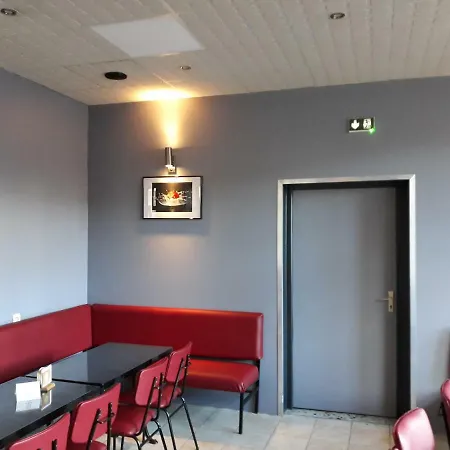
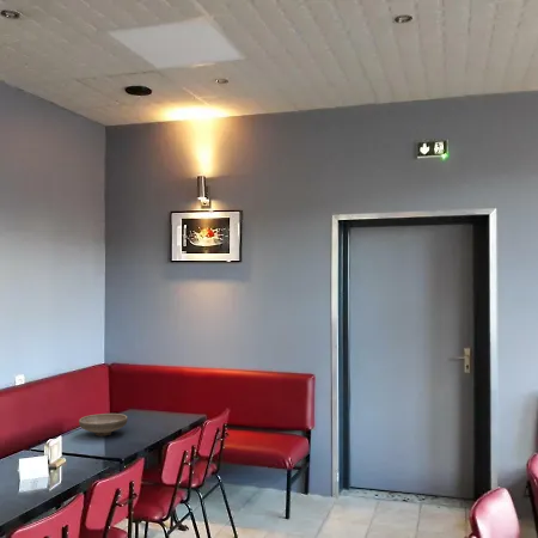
+ bowl (103, 426)
